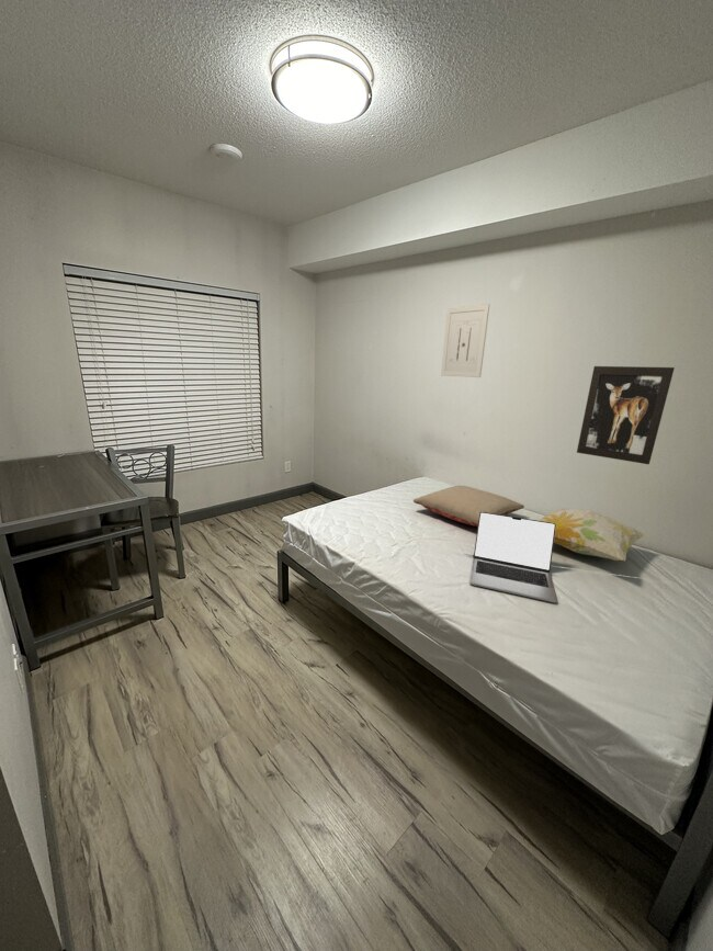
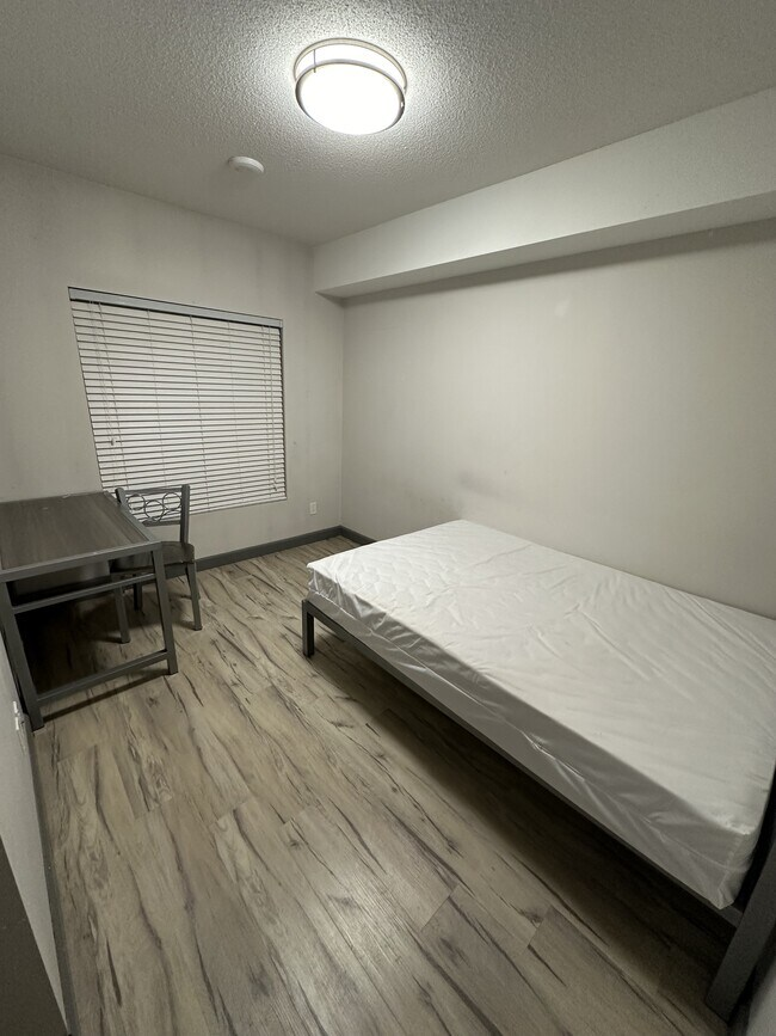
- pillow (467, 503)
- wall art (463, 342)
- laptop (513, 553)
- decorative pillow (585, 531)
- wall art (621, 414)
